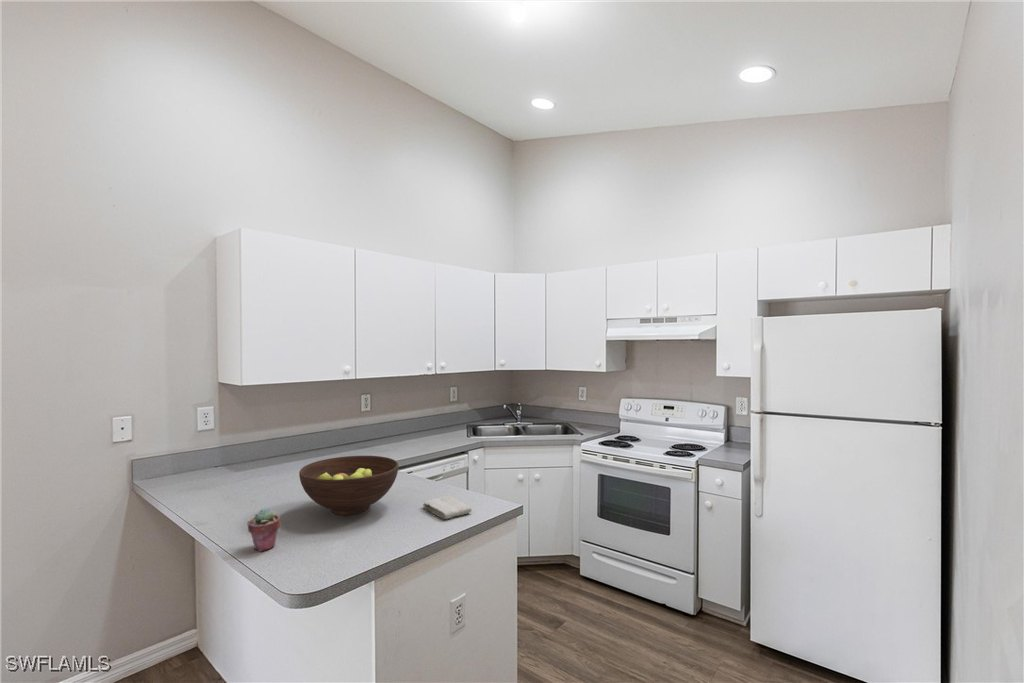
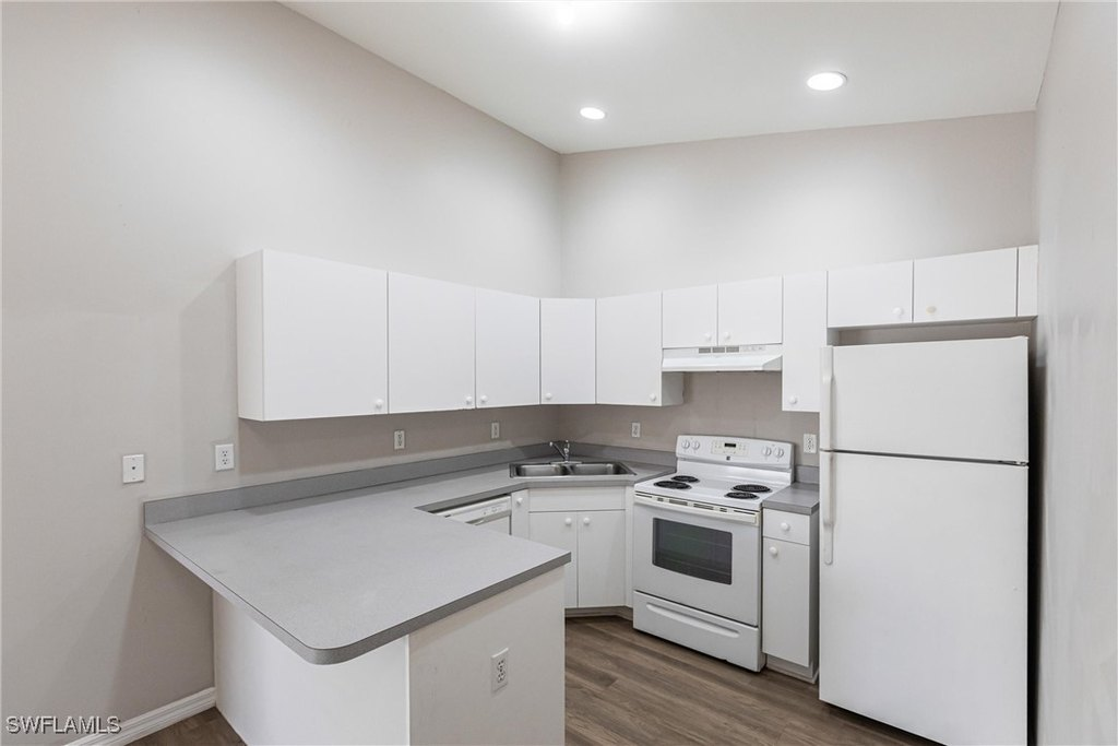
- washcloth (446, 506)
- potted succulent (264, 527)
- fruit bowl (350, 488)
